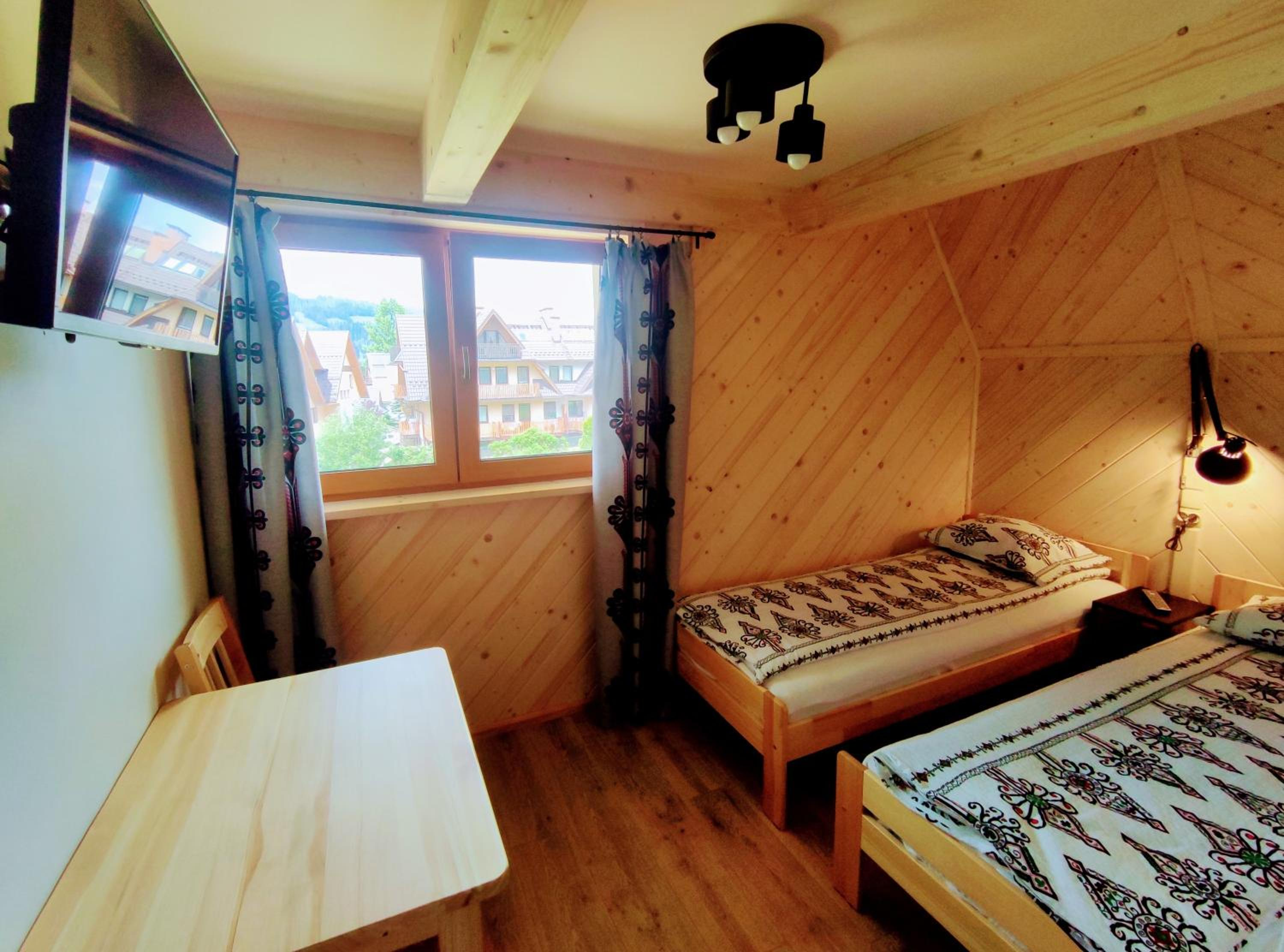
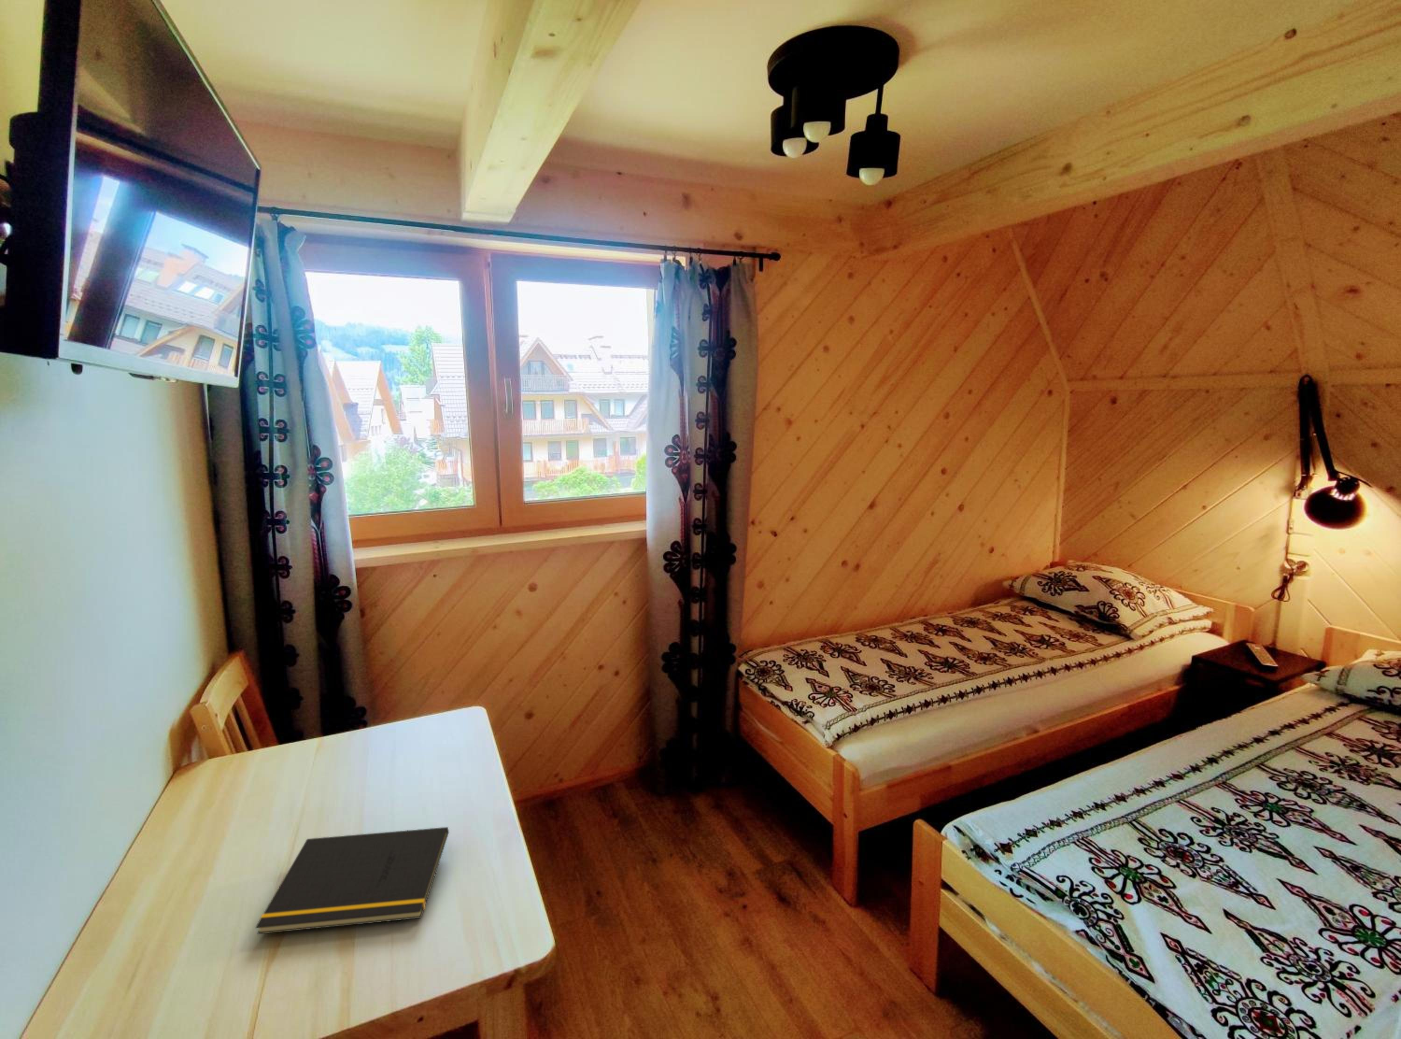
+ notepad (360, 875)
